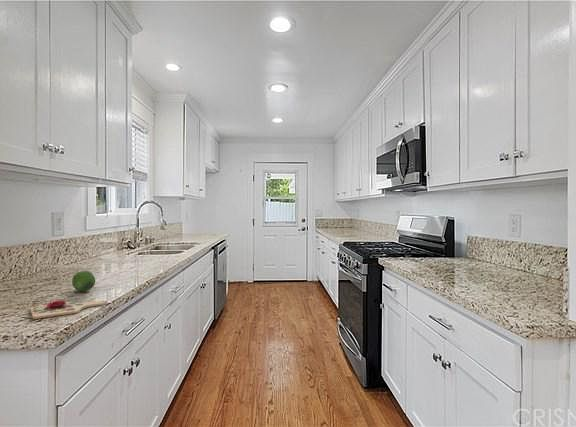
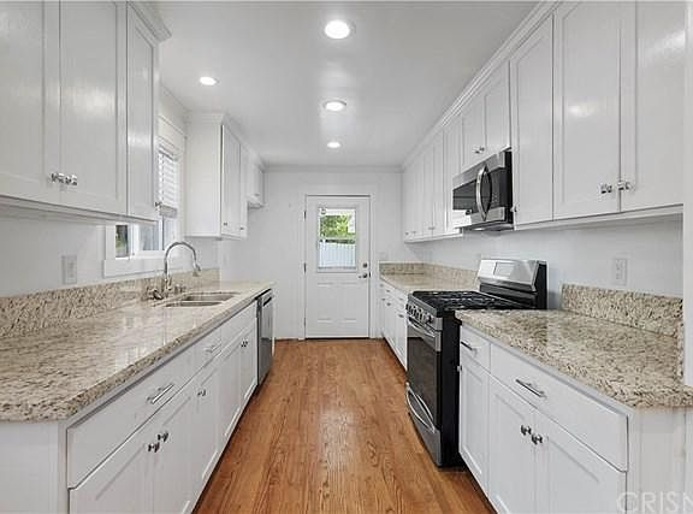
- cutting board (71, 304)
- fruit (83, 280)
